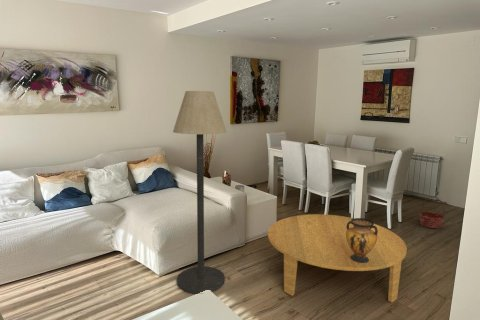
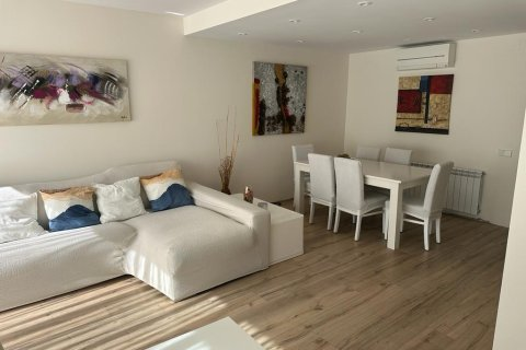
- basket (432, 212)
- coffee table (332, 253)
- vase (360, 240)
- floor lamp (200, 190)
